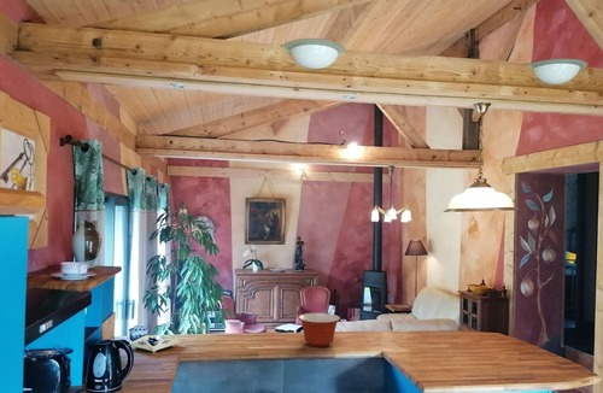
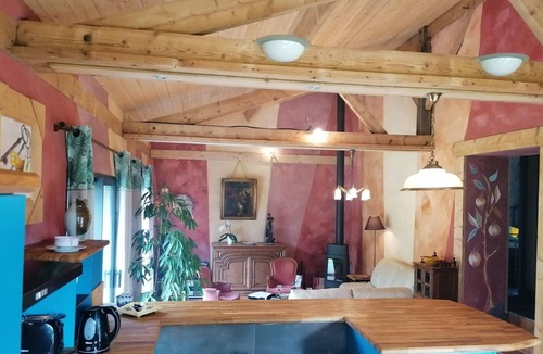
- mixing bowl (318, 330)
